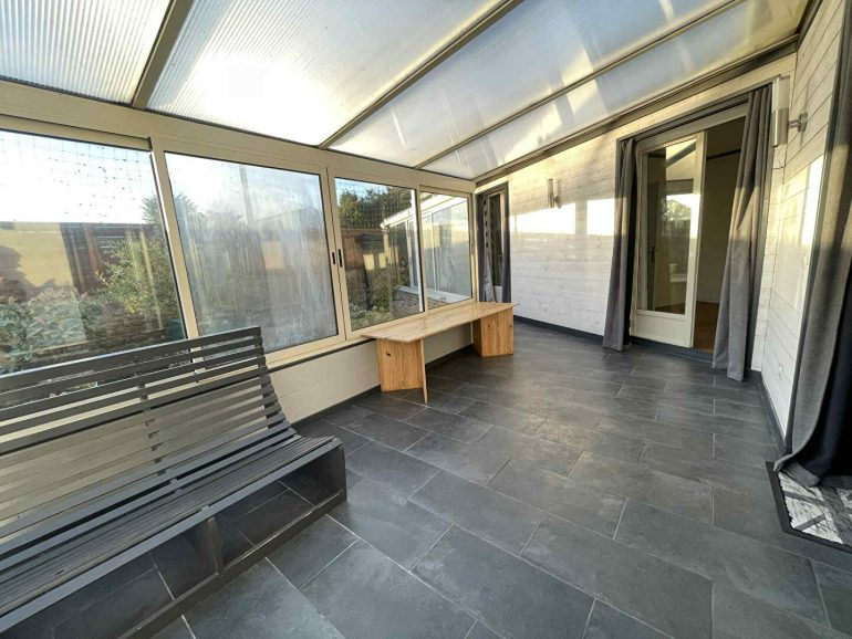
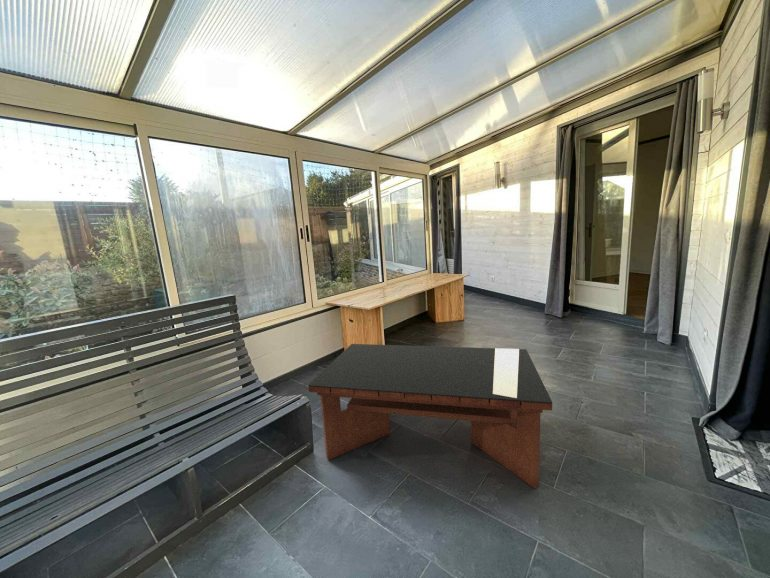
+ coffee table (428, 402)
